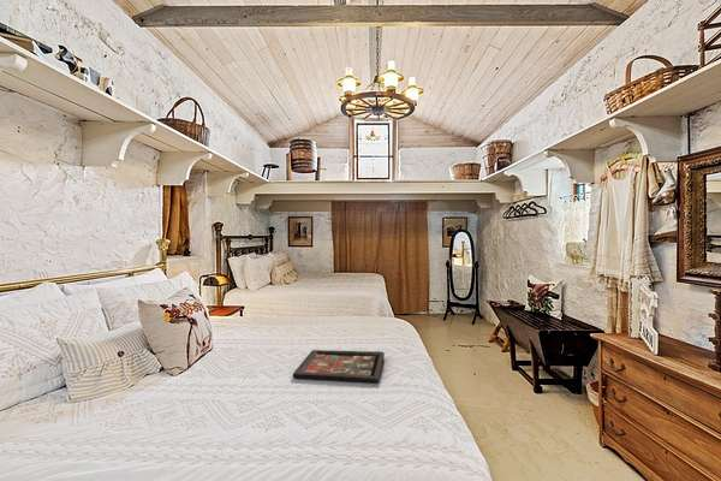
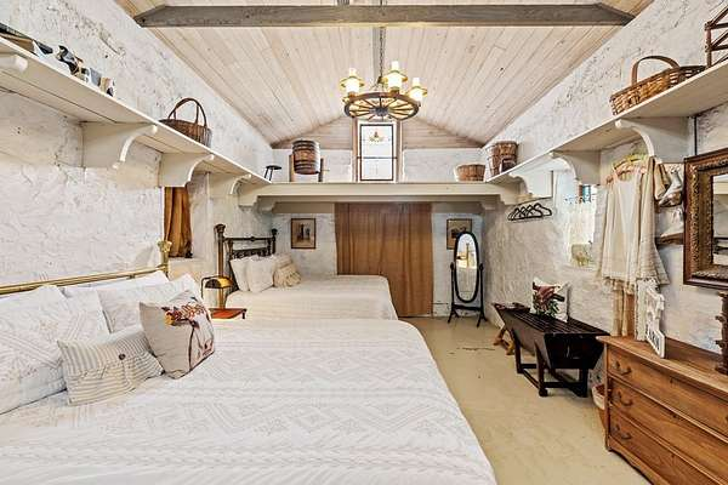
- decorative tray (341, 363)
